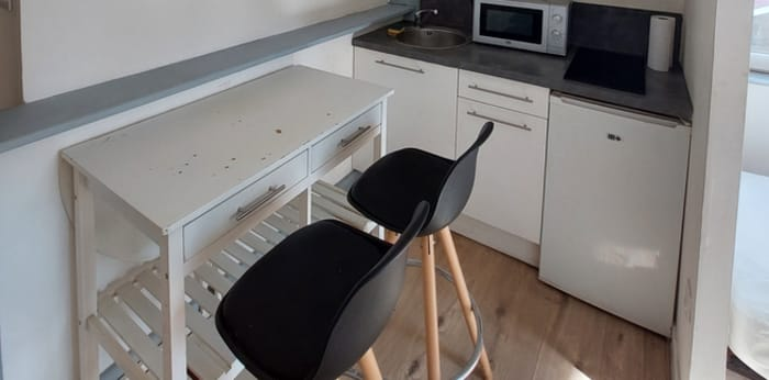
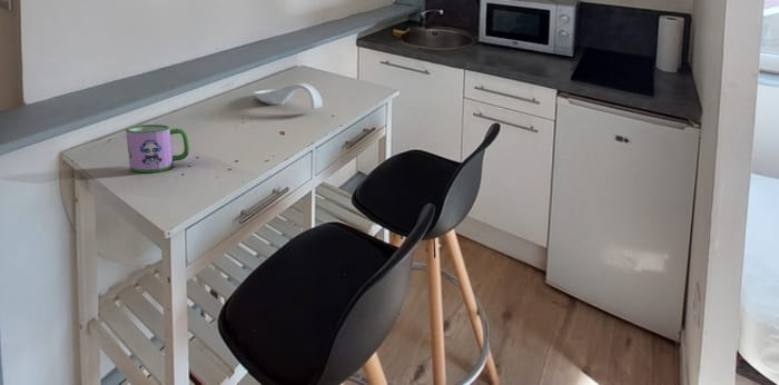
+ spoon rest (287, 93)
+ mug (158, 147)
